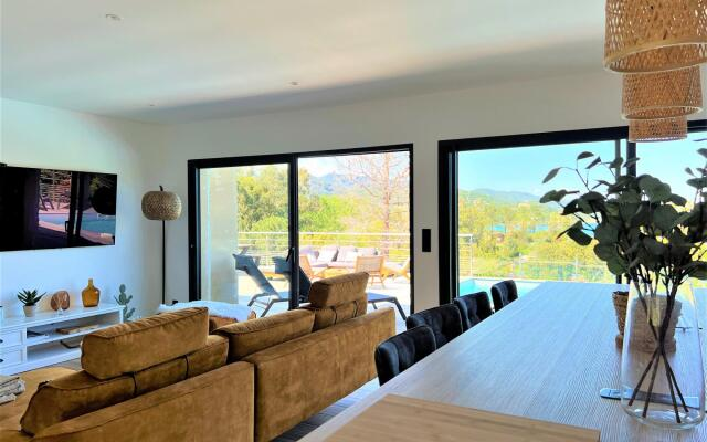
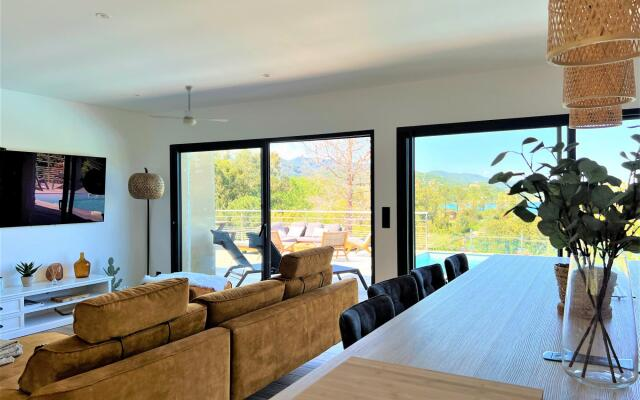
+ ceiling fan (189, 105)
